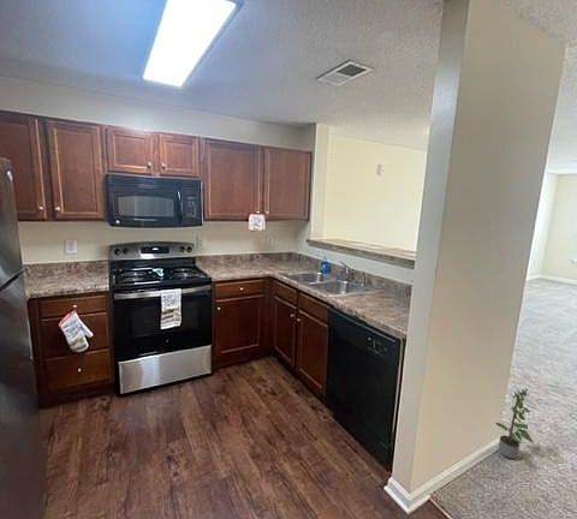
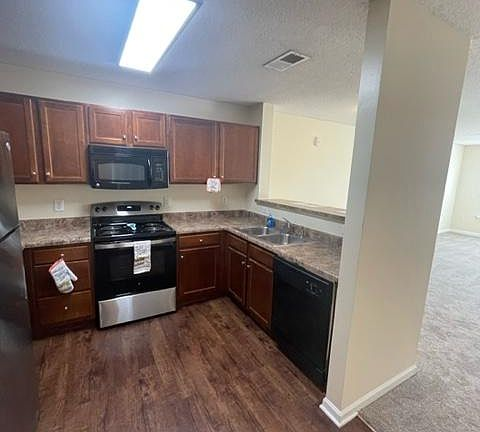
- potted plant (519, 422)
